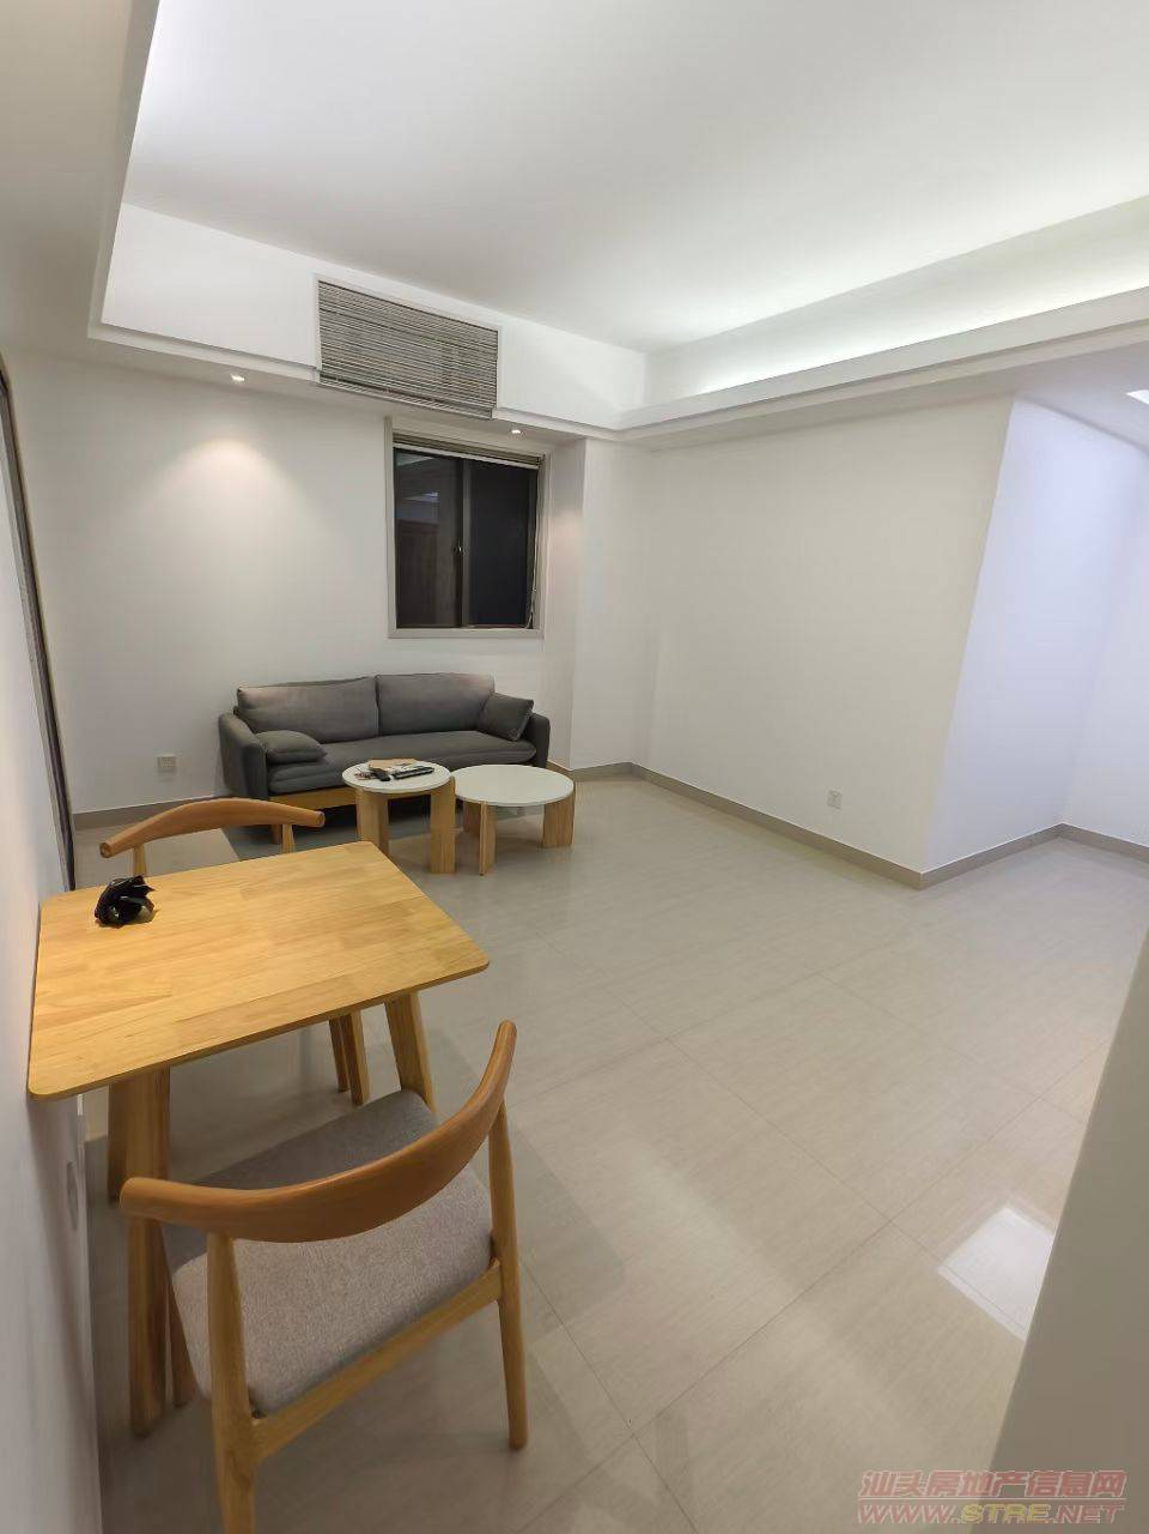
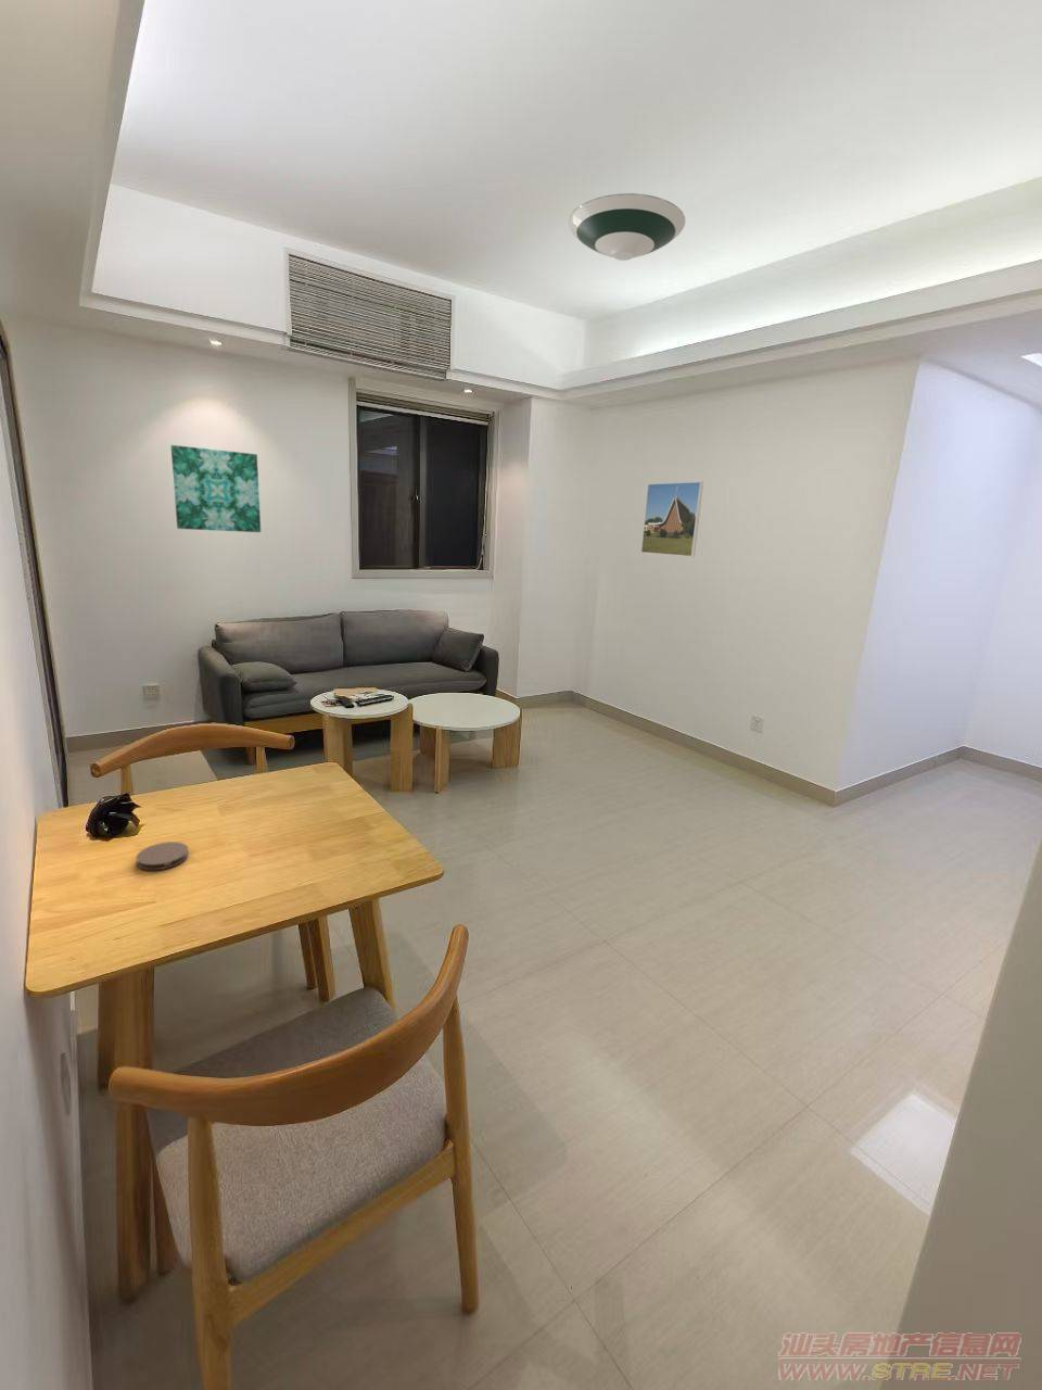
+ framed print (670, 519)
+ coaster (163, 855)
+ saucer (624, 240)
+ wall art (217, 490)
